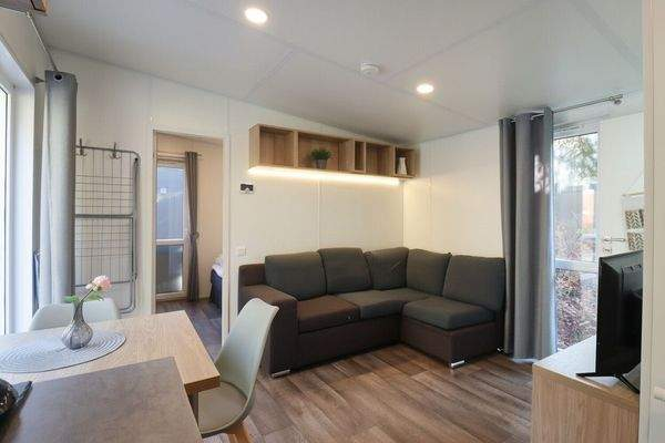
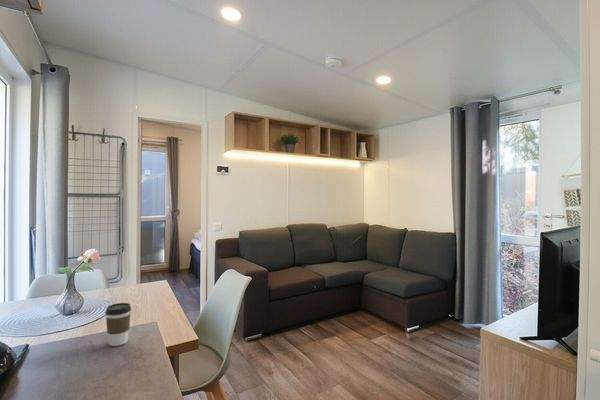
+ coffee cup (118, 324)
